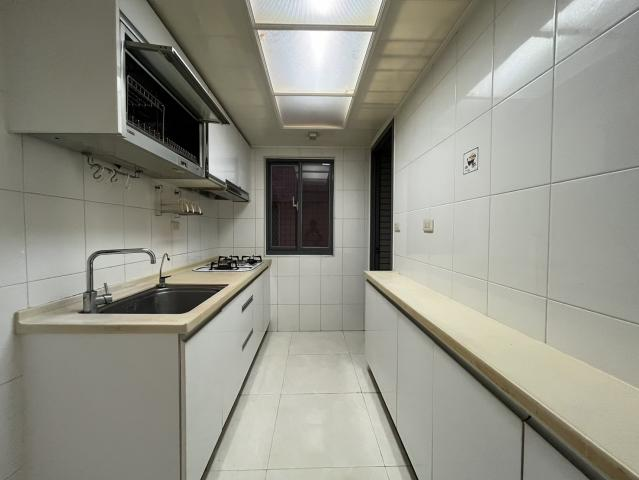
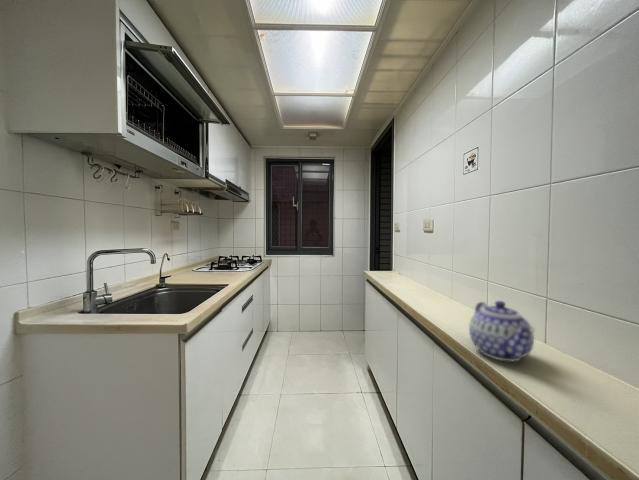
+ teapot (500, 327)
